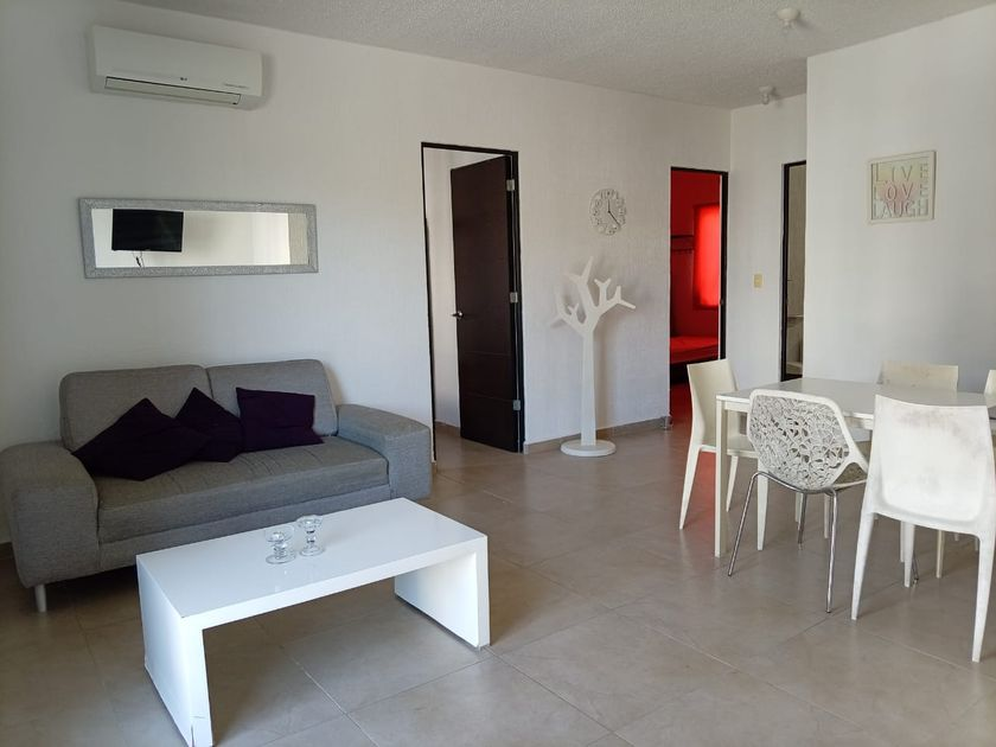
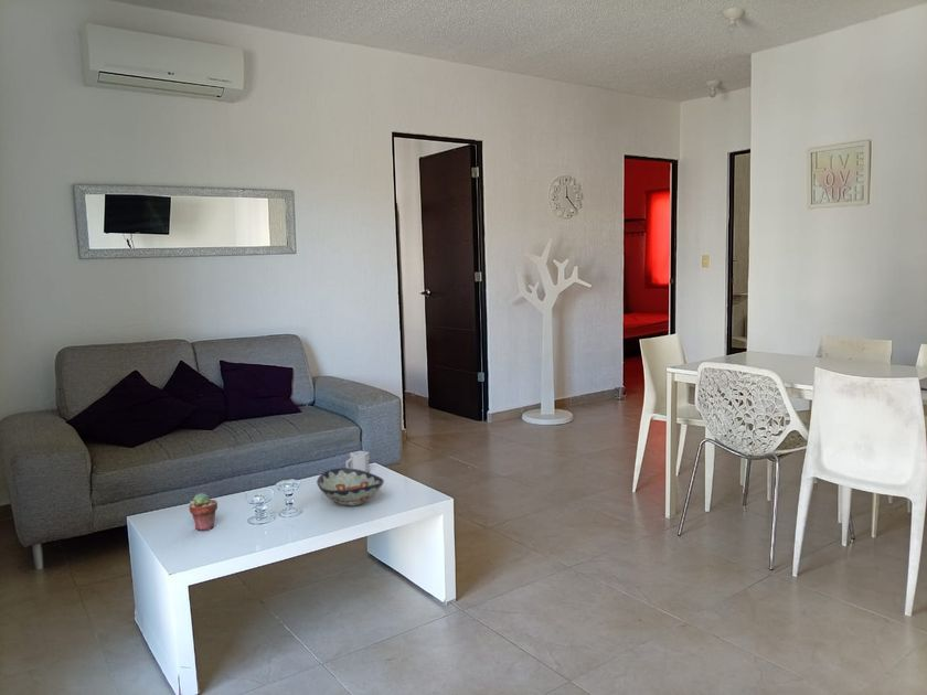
+ decorative bowl (350, 489)
+ cup (358, 463)
+ potted succulent (203, 510)
